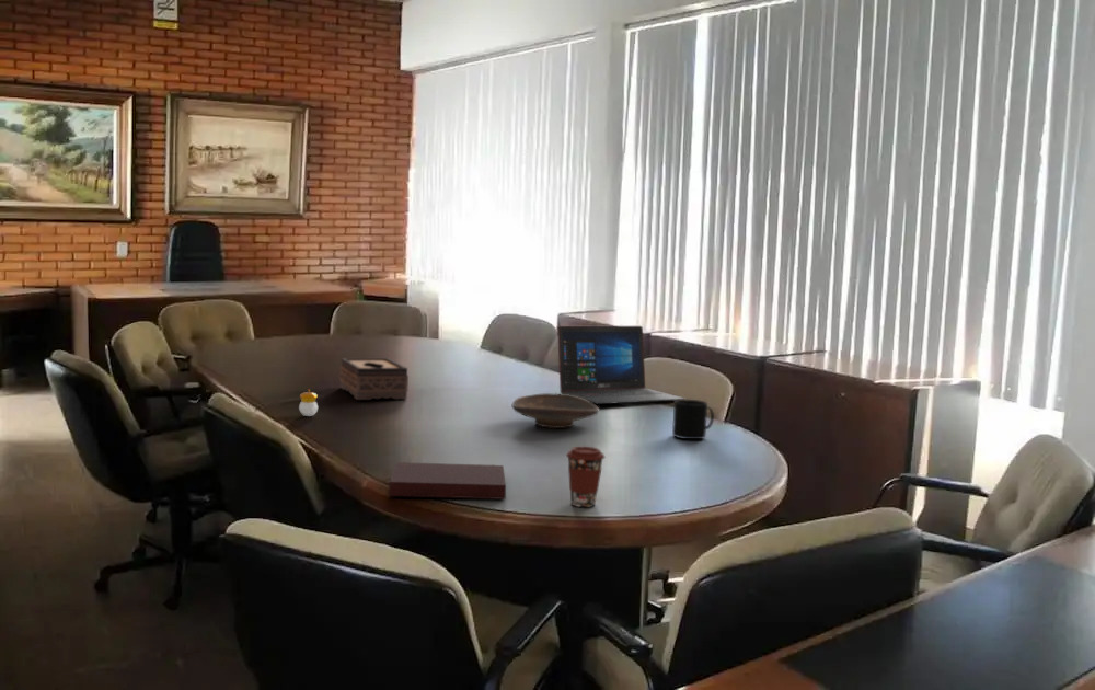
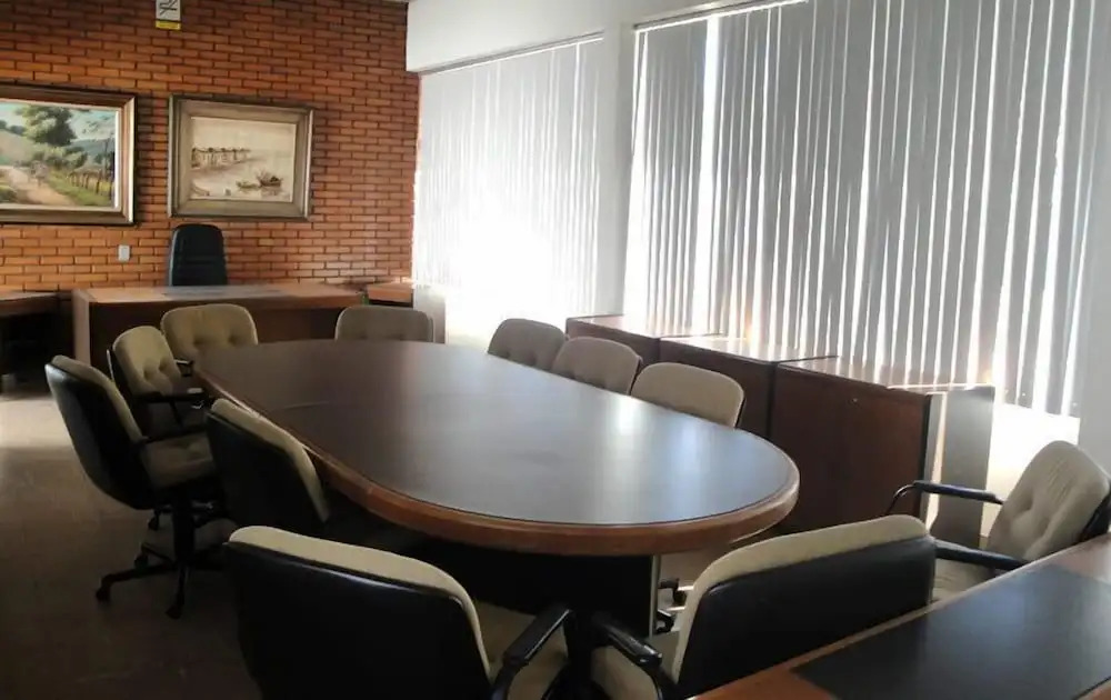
- candle (308, 402)
- laptop (621, 363)
- mug (694, 418)
- coffee cup (584, 476)
- decorative bowl (555, 412)
- tissue box (372, 378)
- notebook (448, 480)
